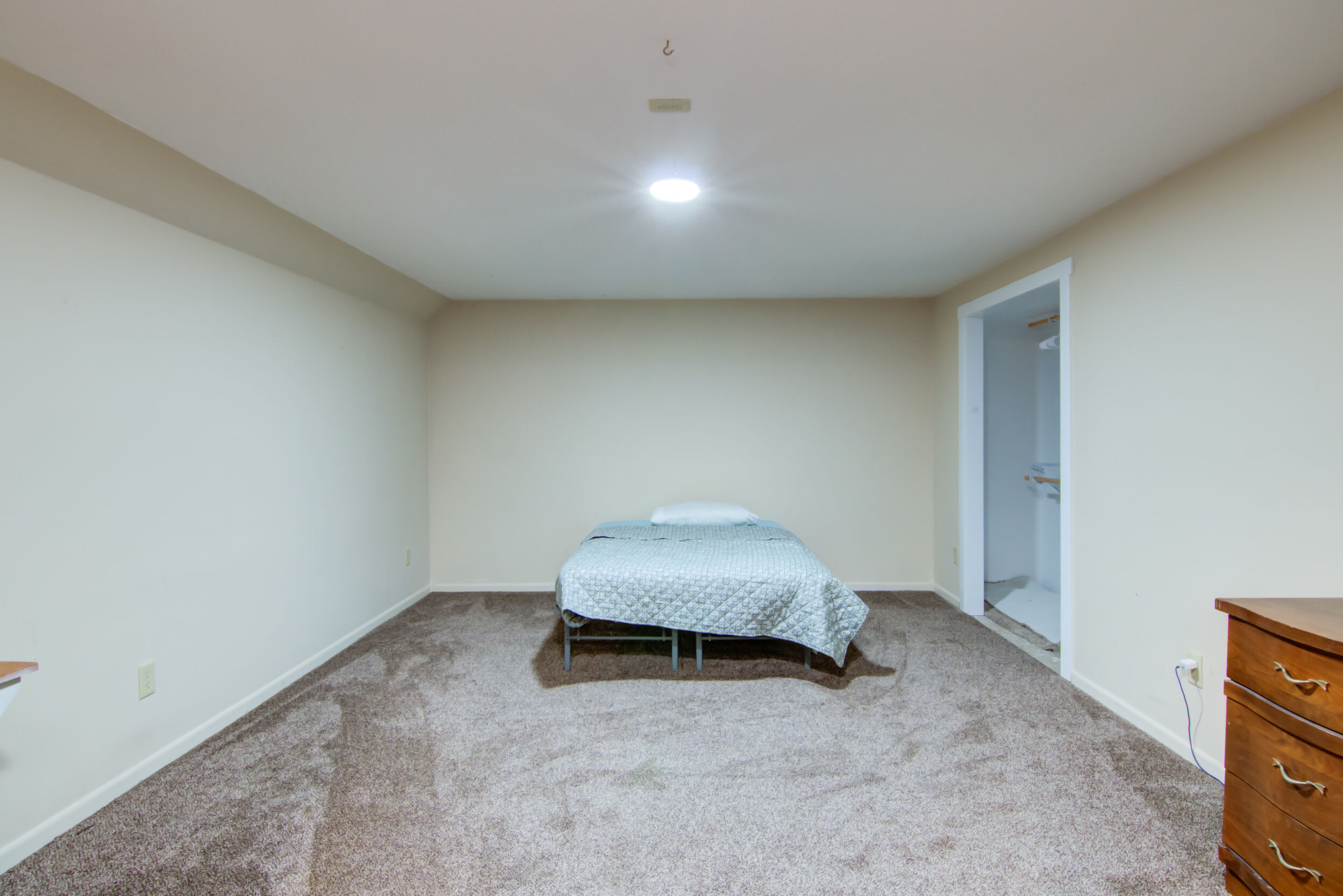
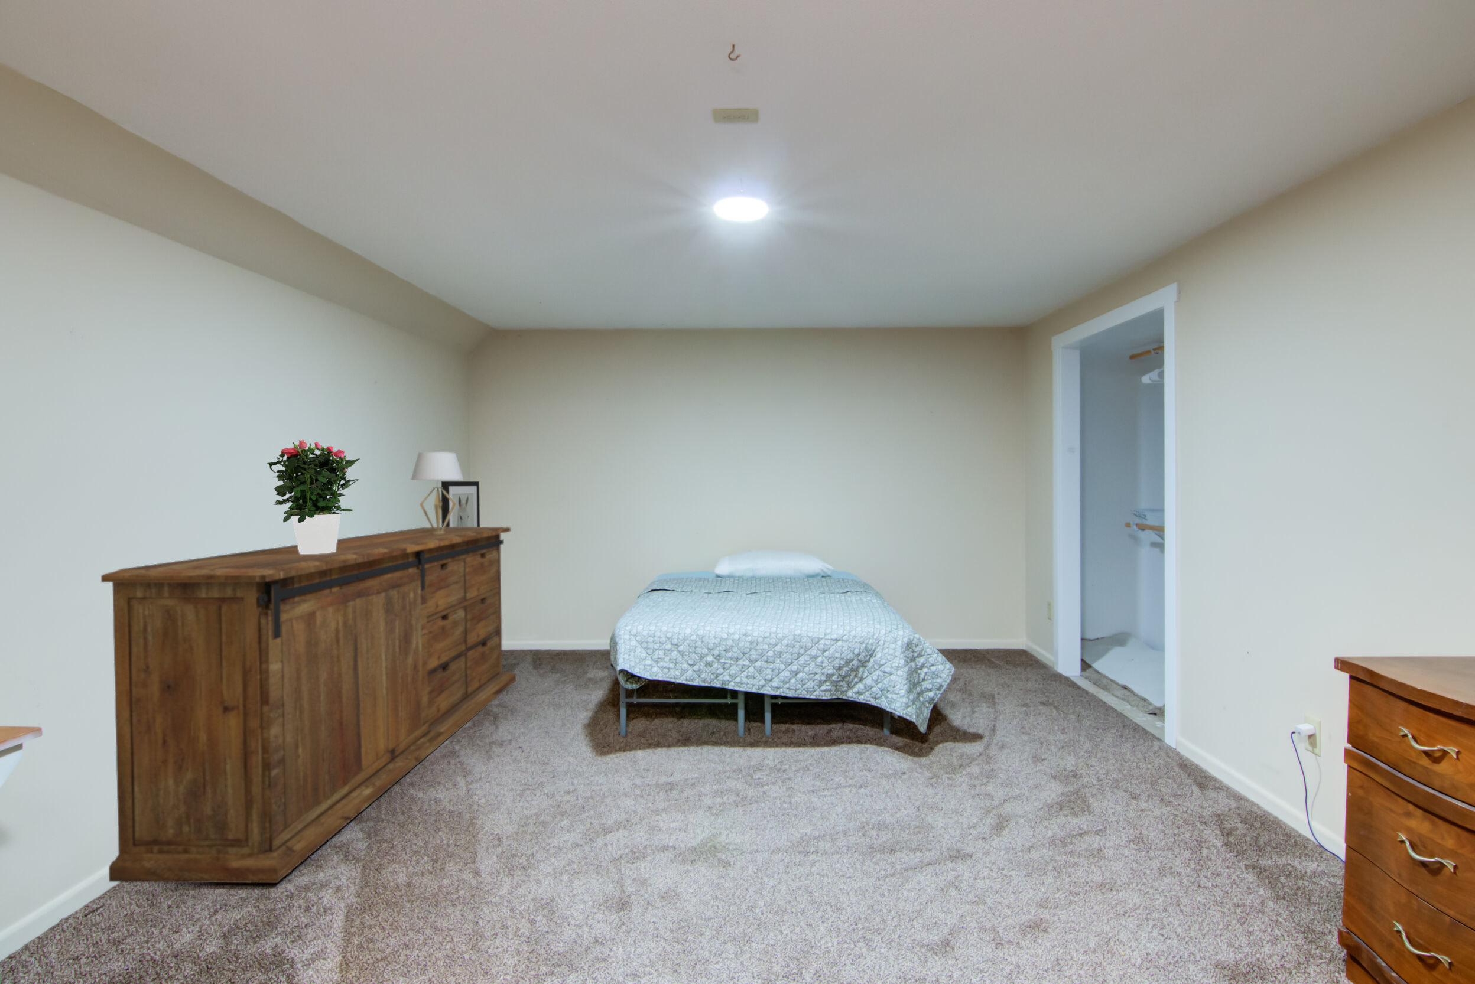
+ table lamp (437, 493)
+ potted flower (315, 496)
+ wall art (461, 525)
+ sideboard (378, 645)
